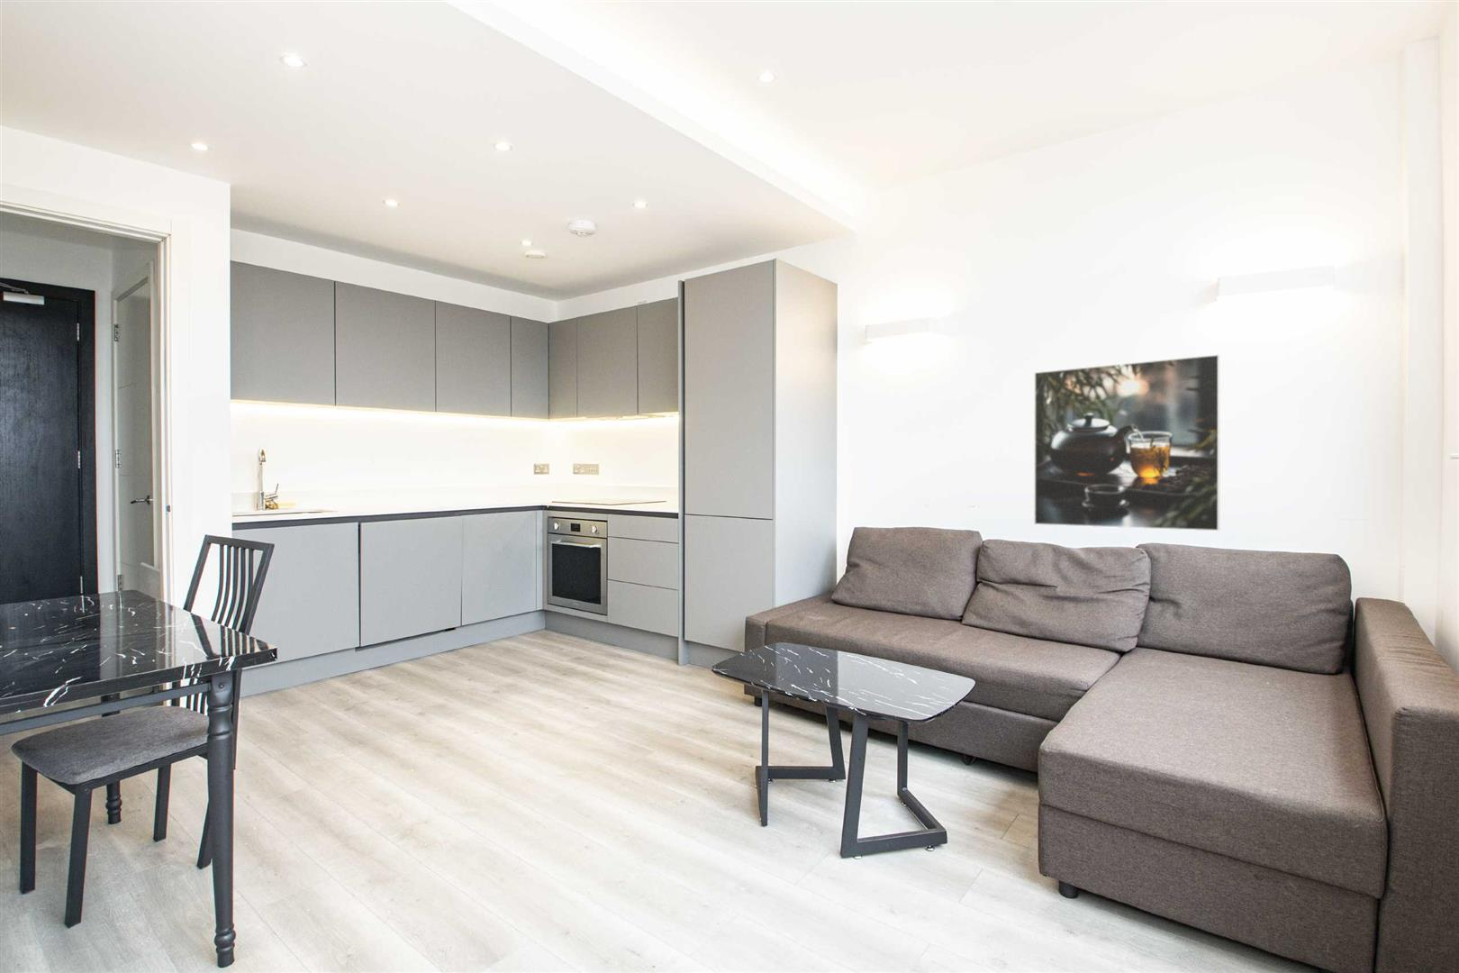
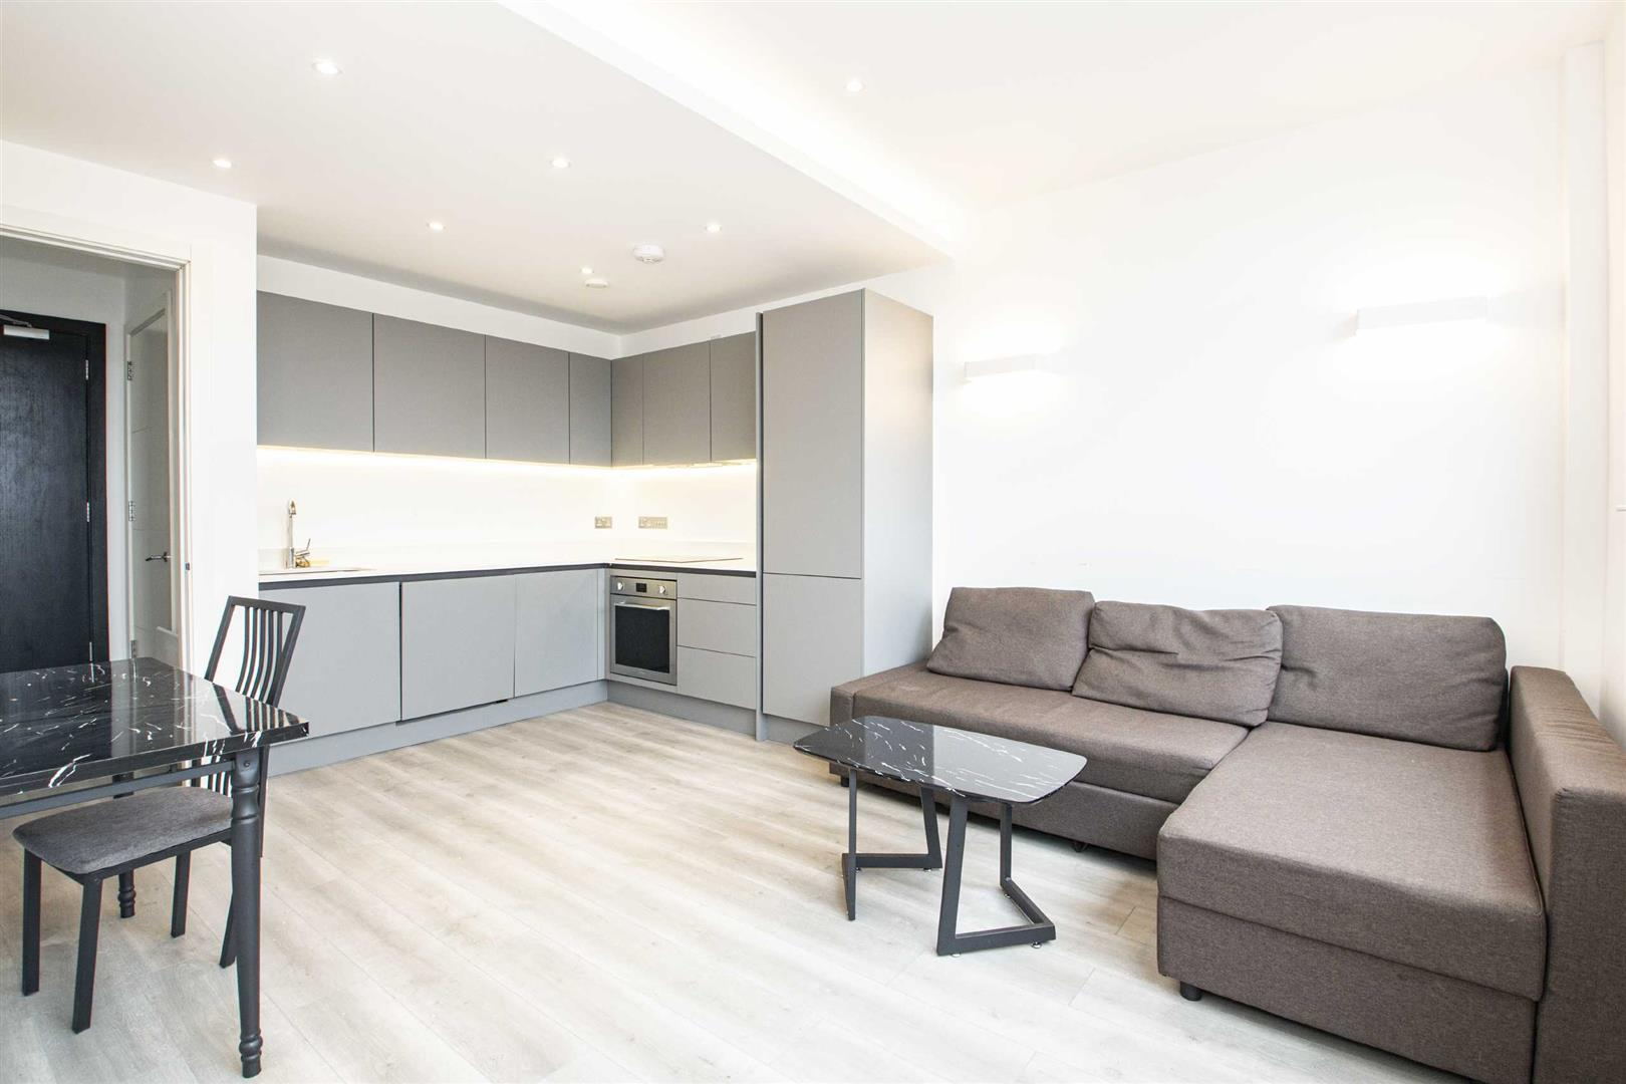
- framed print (1120, 445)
